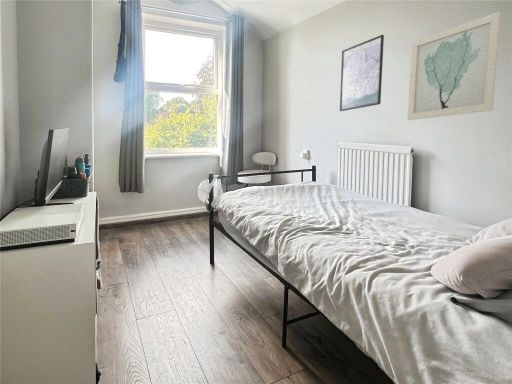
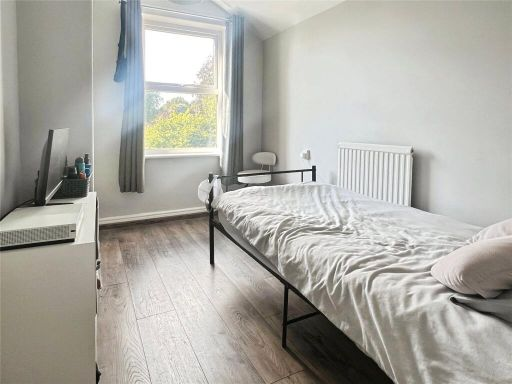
- wall art (448, 72)
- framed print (360, 75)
